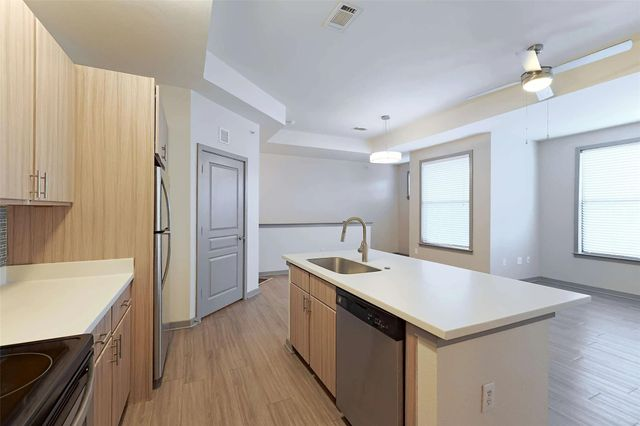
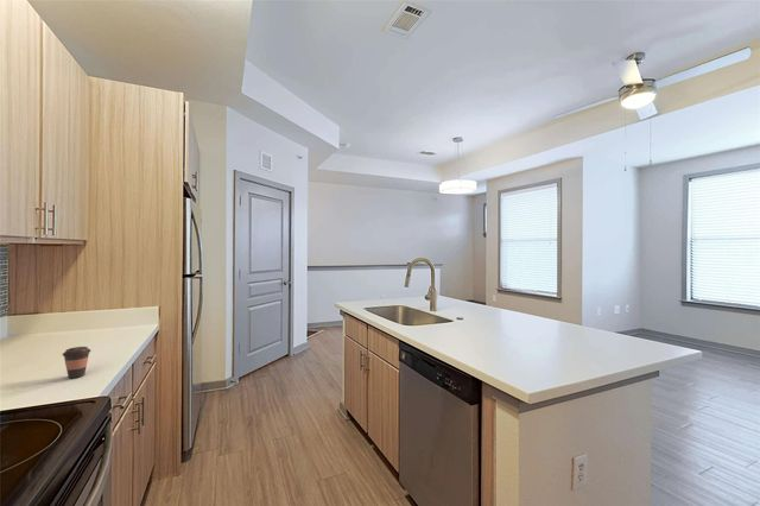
+ coffee cup (76, 362)
